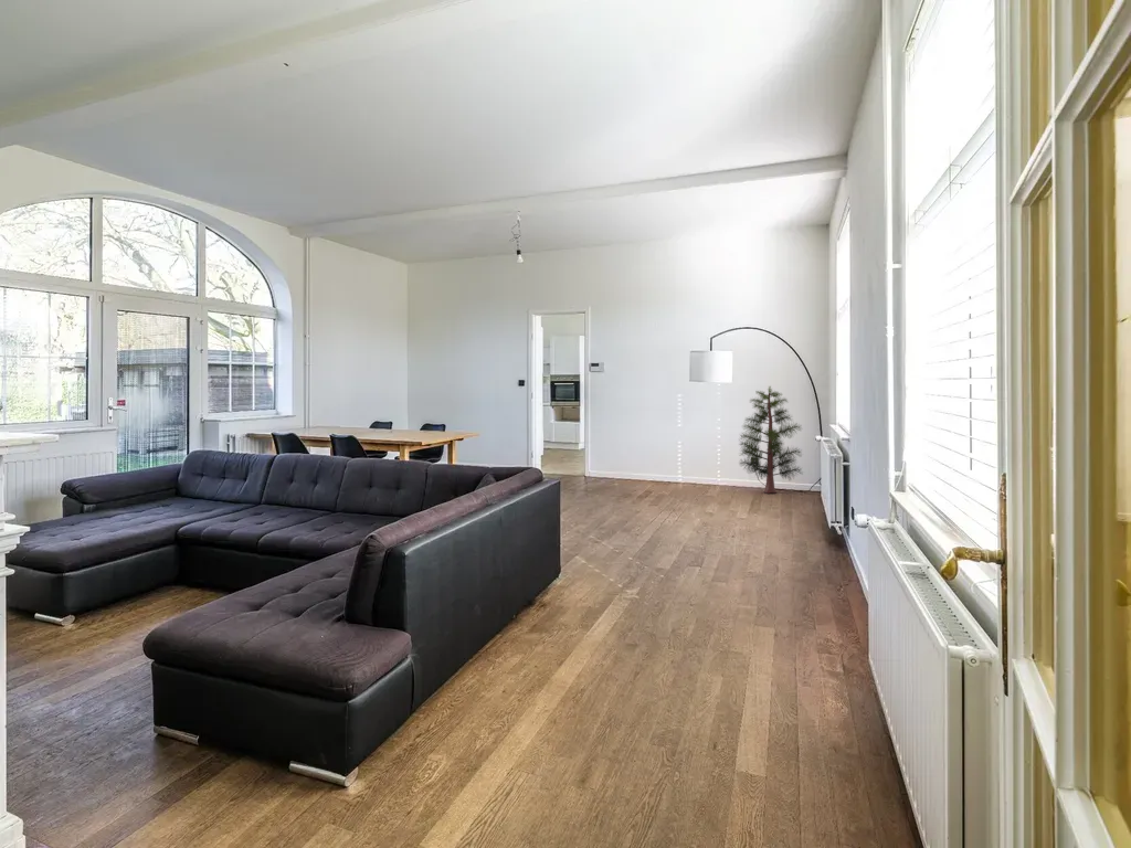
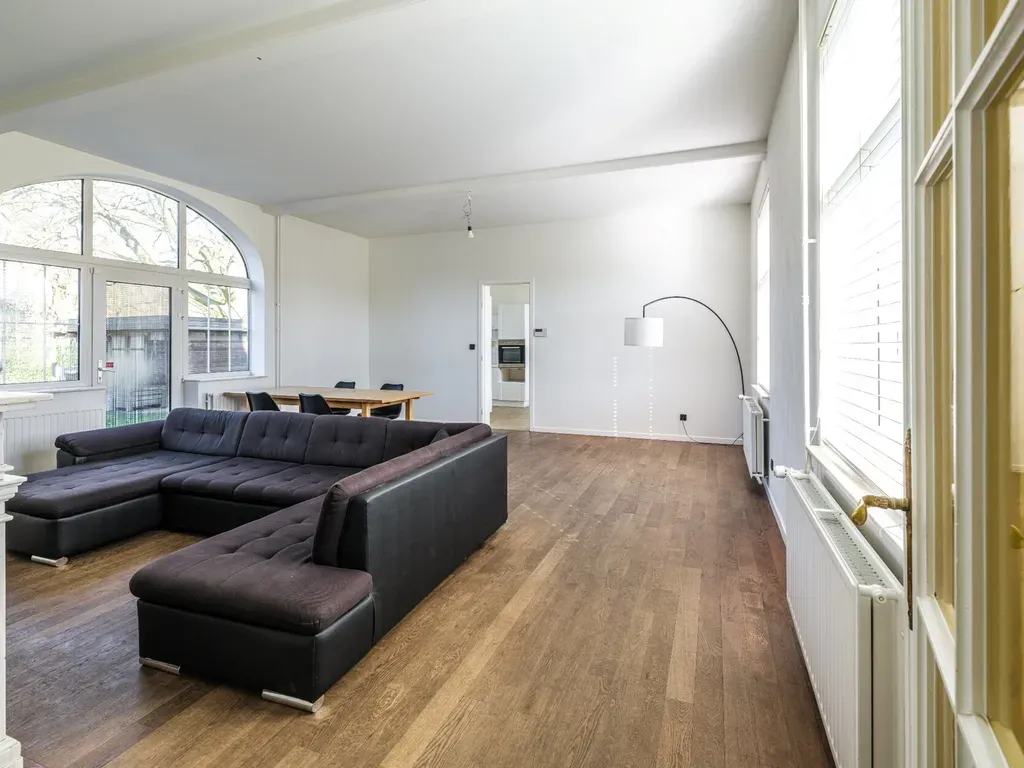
- pine tree (769, 438)
